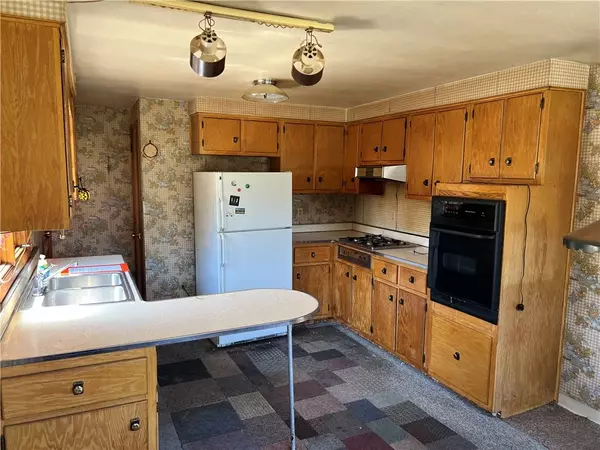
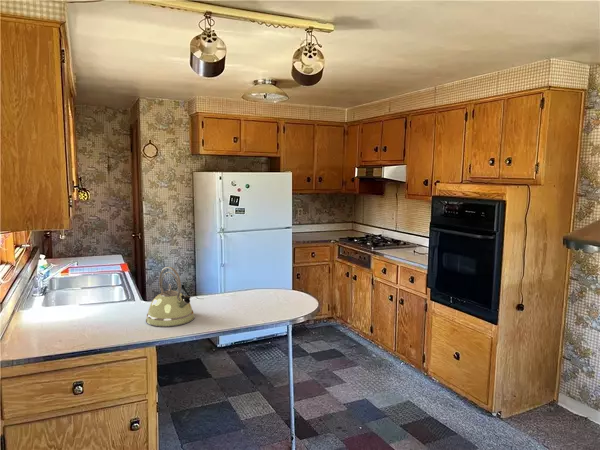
+ kettle (172, 293)
